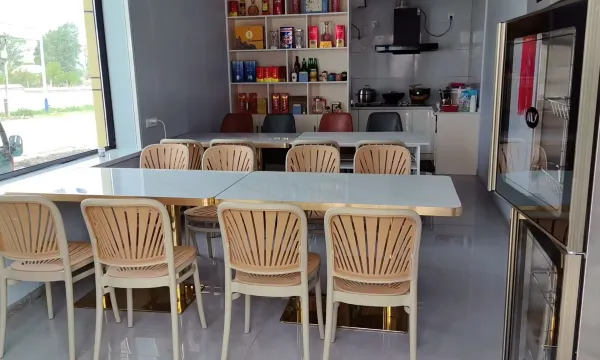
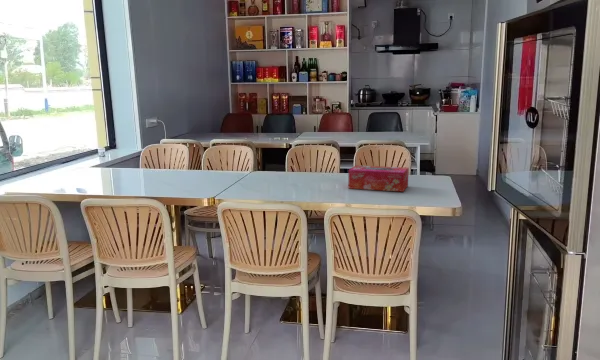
+ tissue box (378, 178)
